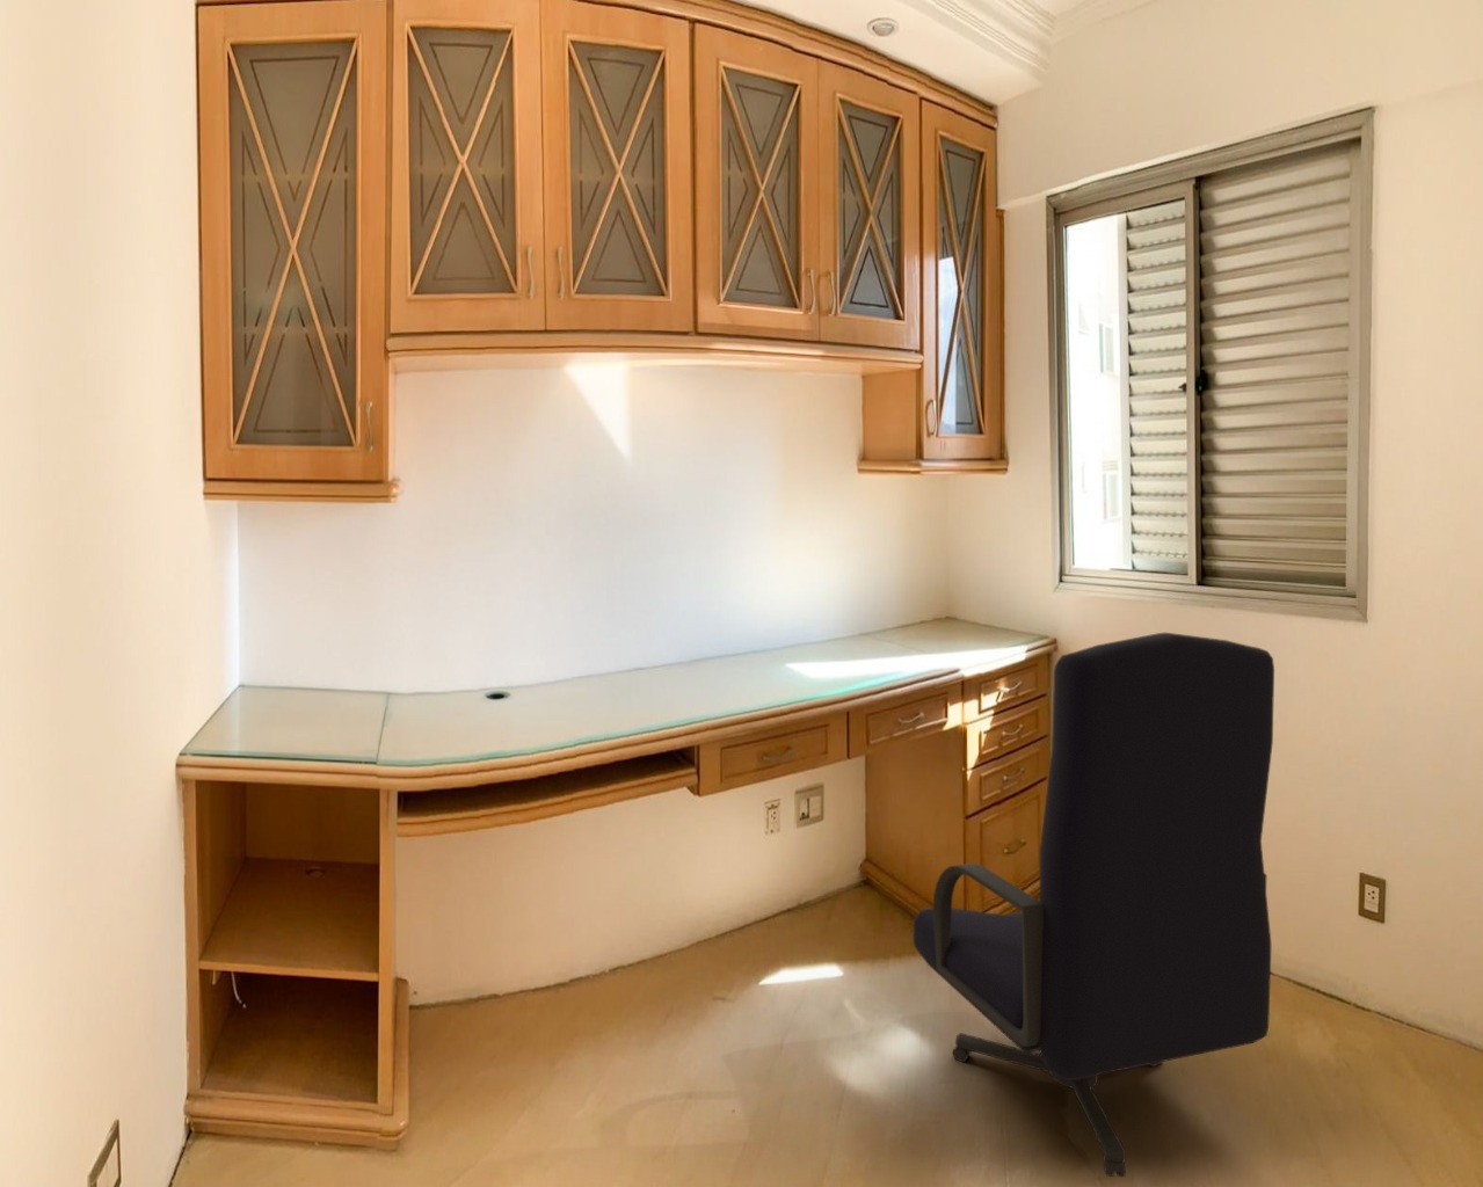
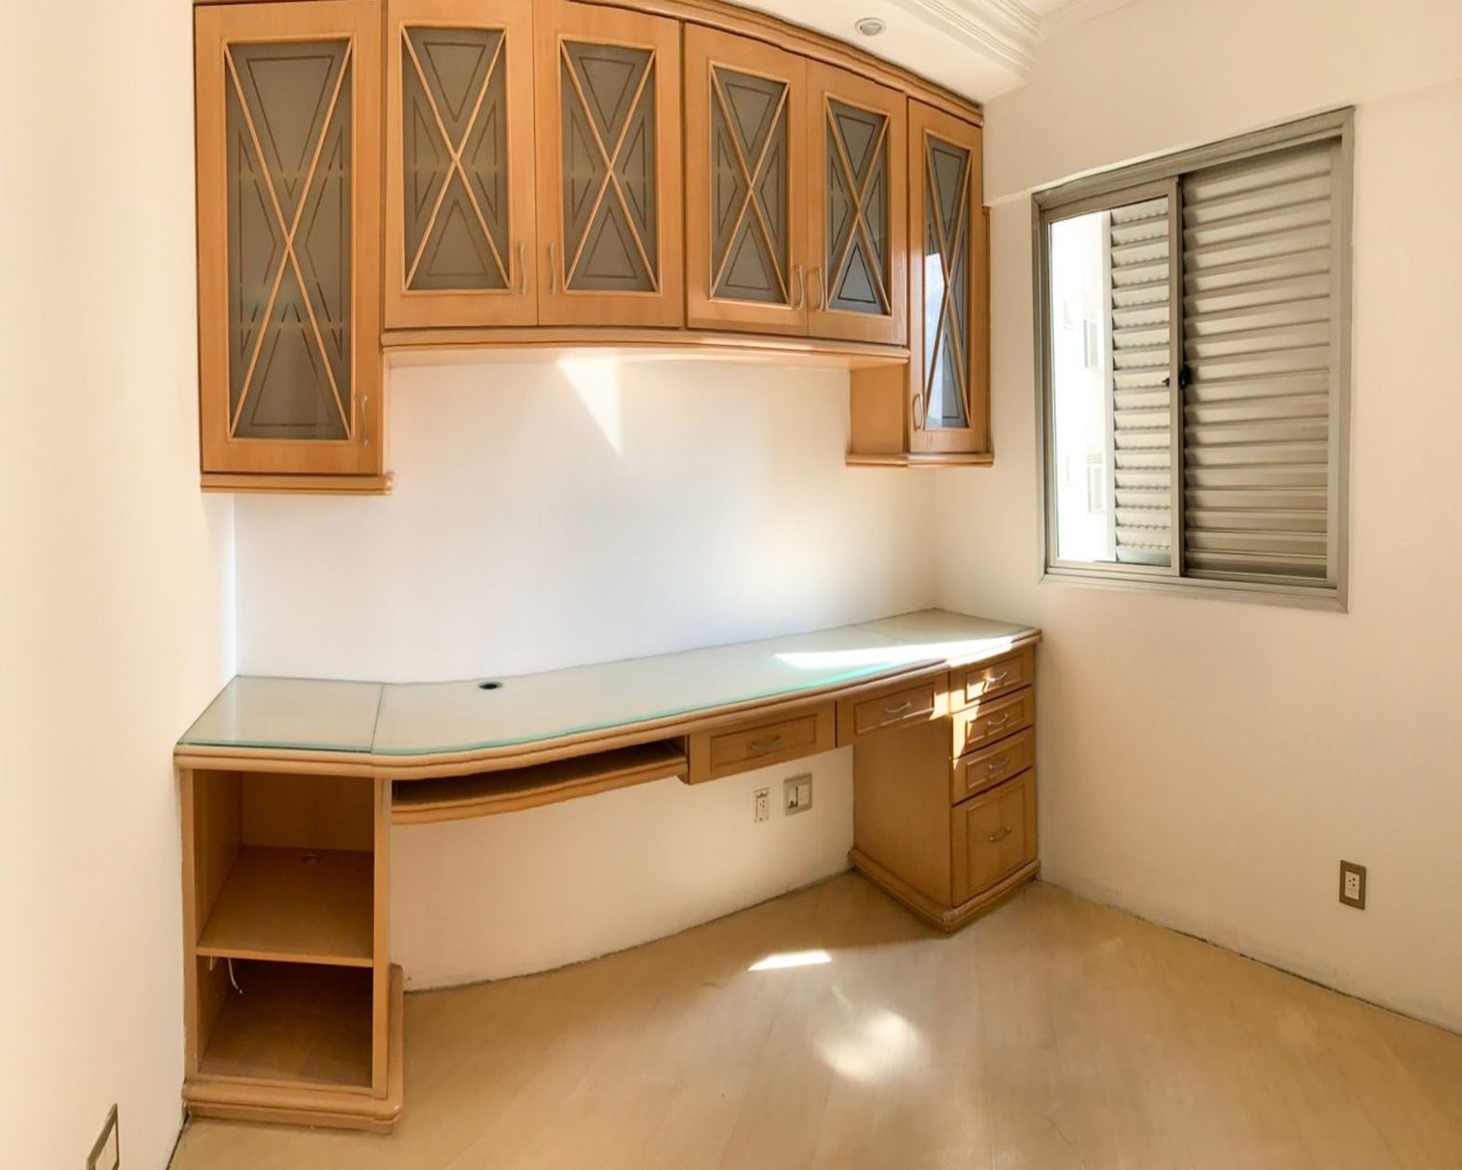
- office chair (1077, 861)
